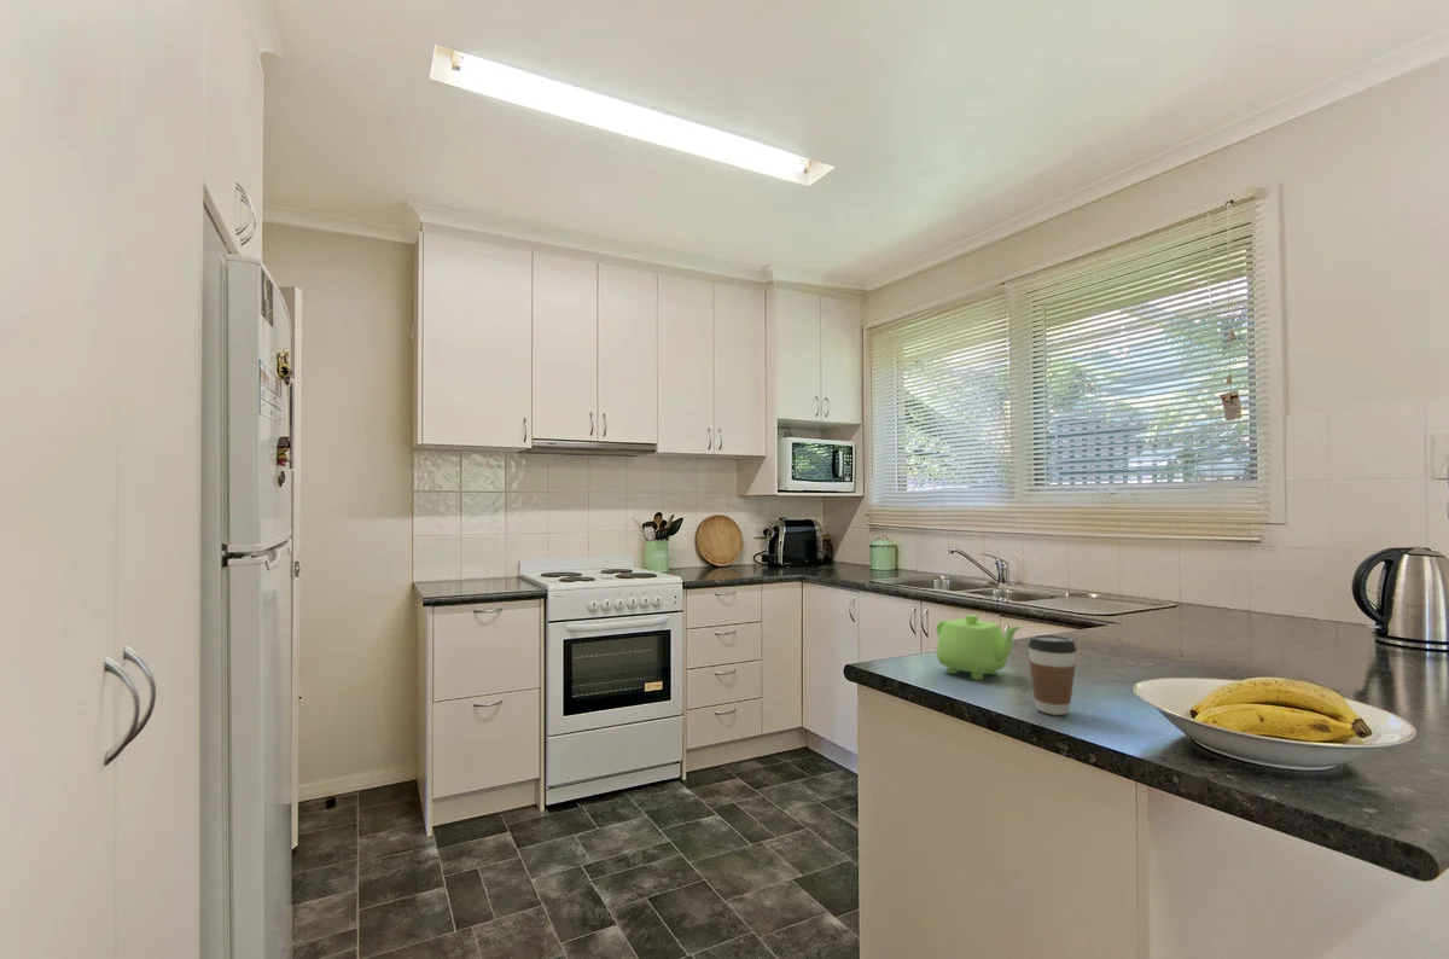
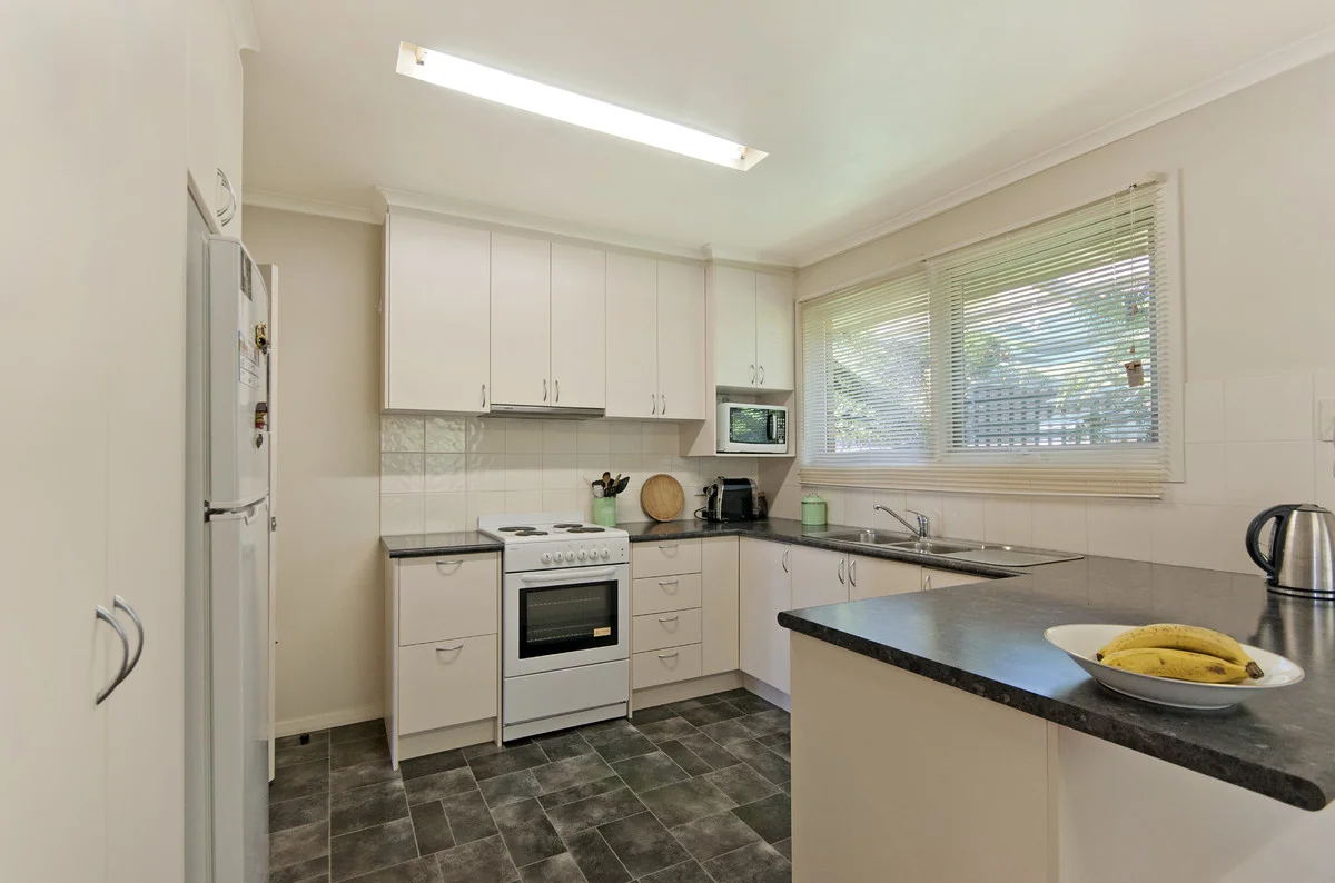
- coffee cup (1052, 674)
- teapot (977, 645)
